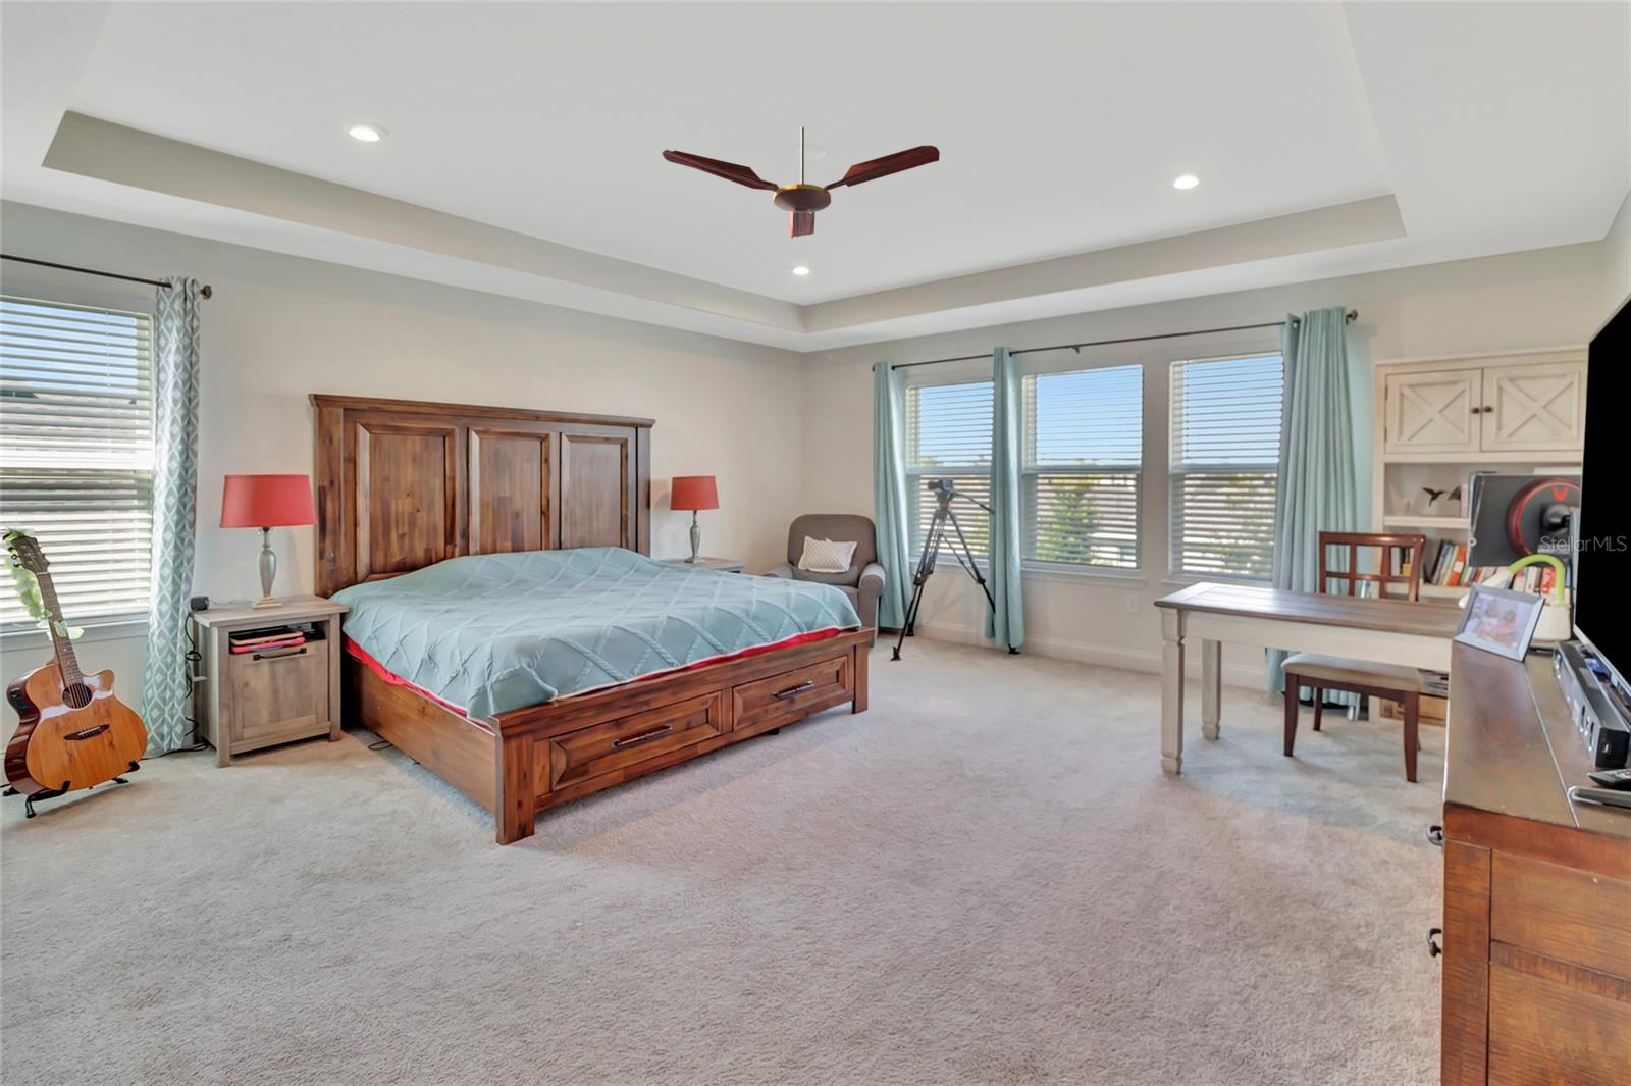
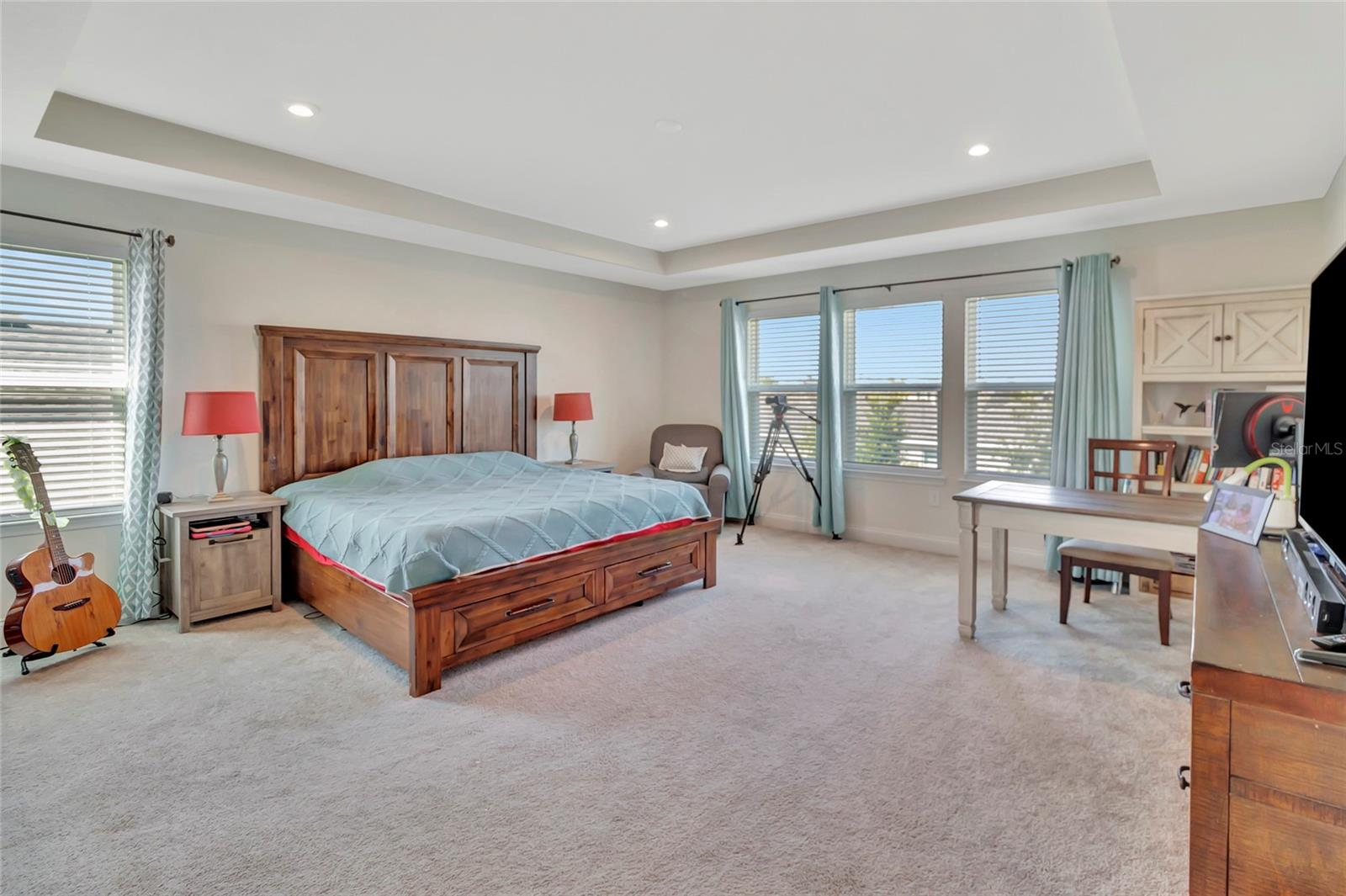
- ceiling fan (800, 183)
